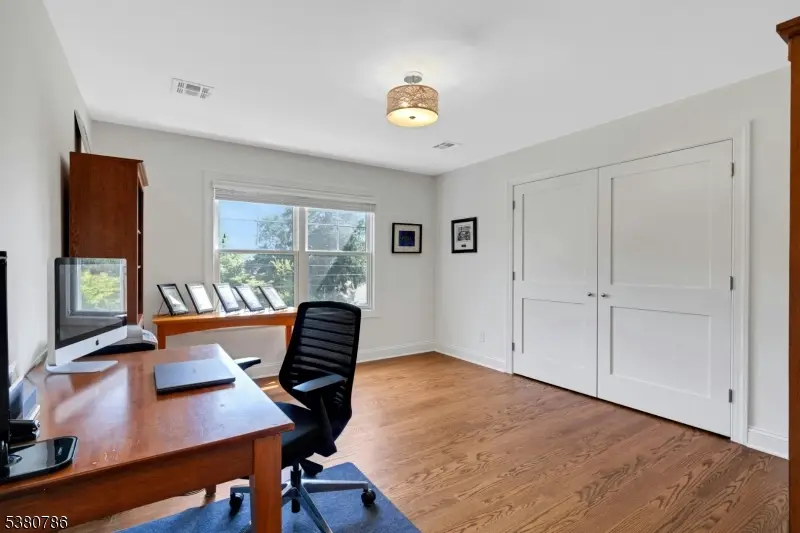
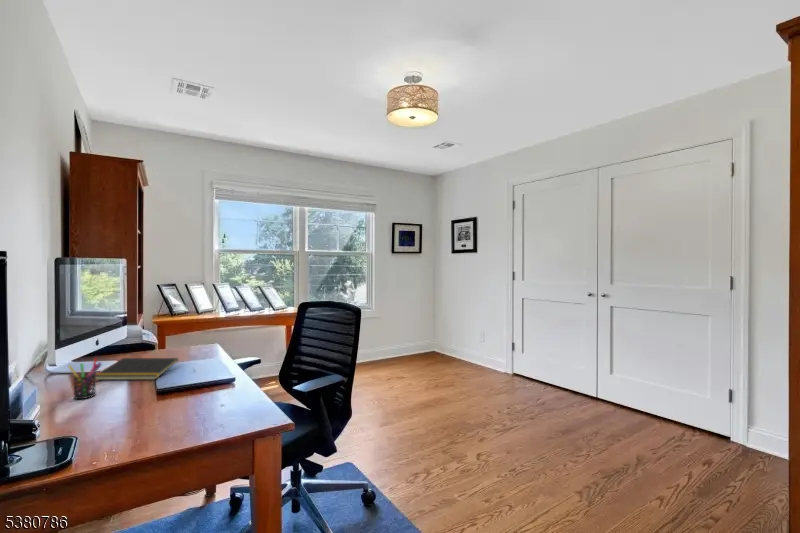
+ notepad (138, 368)
+ pen holder (85, 377)
